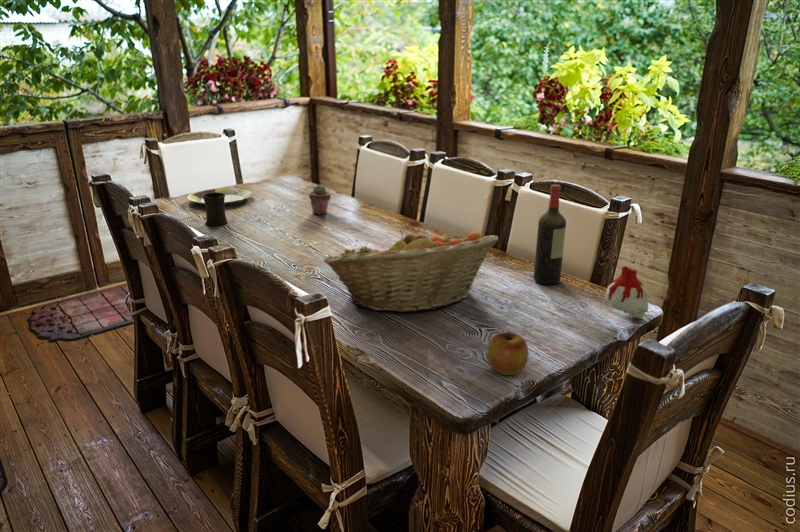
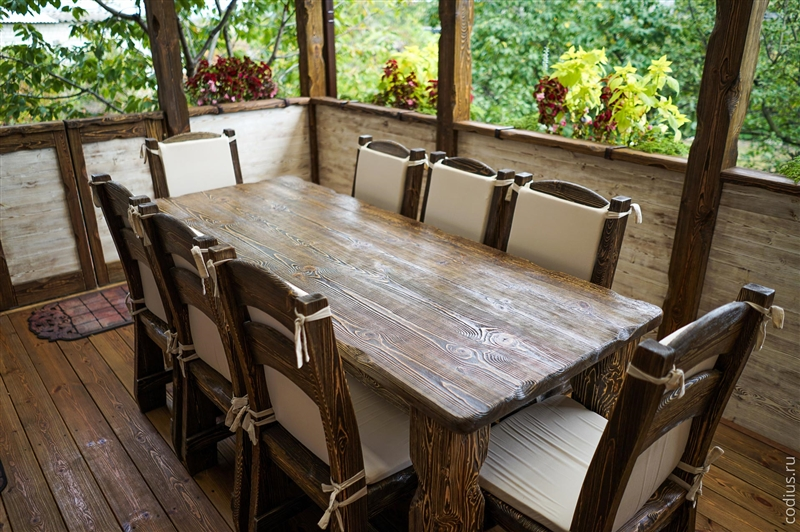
- plate (220, 192)
- potted succulent (319, 198)
- candle (627, 292)
- fruit basket (411, 262)
- mug (215, 208)
- apple (508, 350)
- wine bottle (551, 234)
